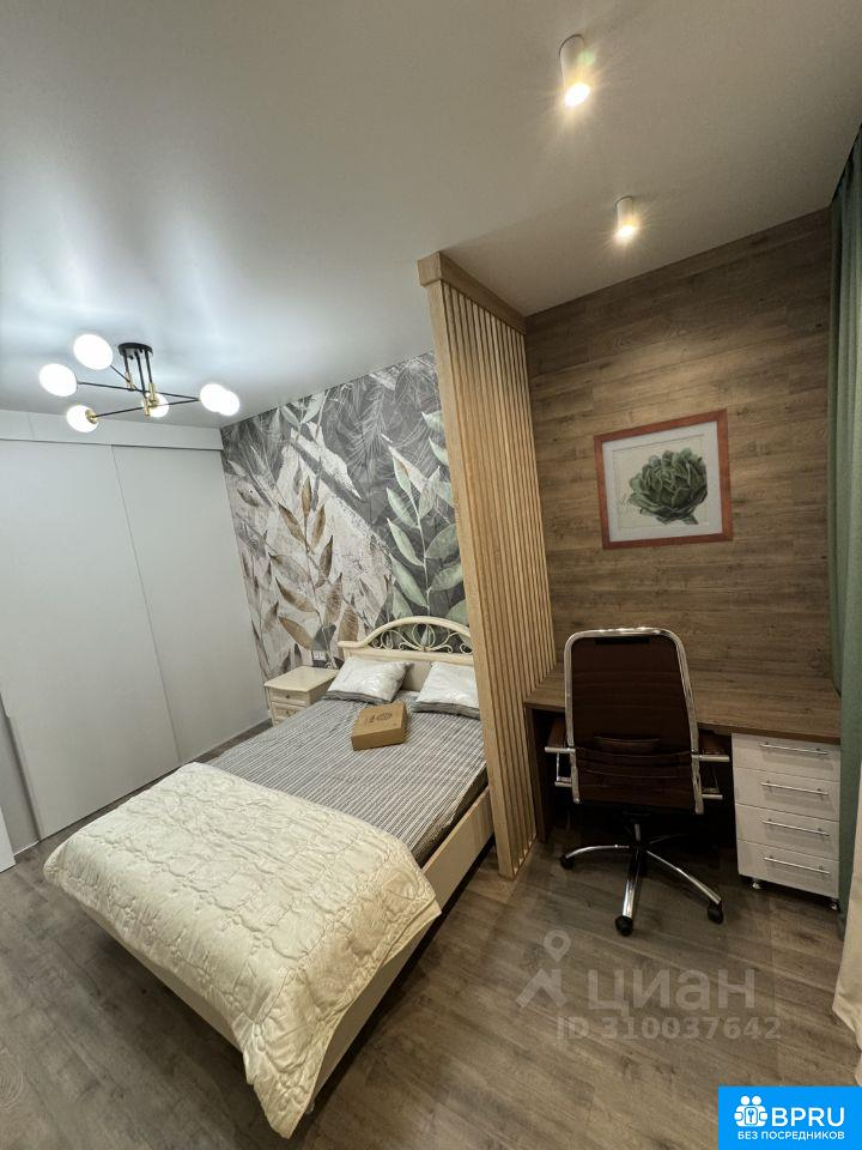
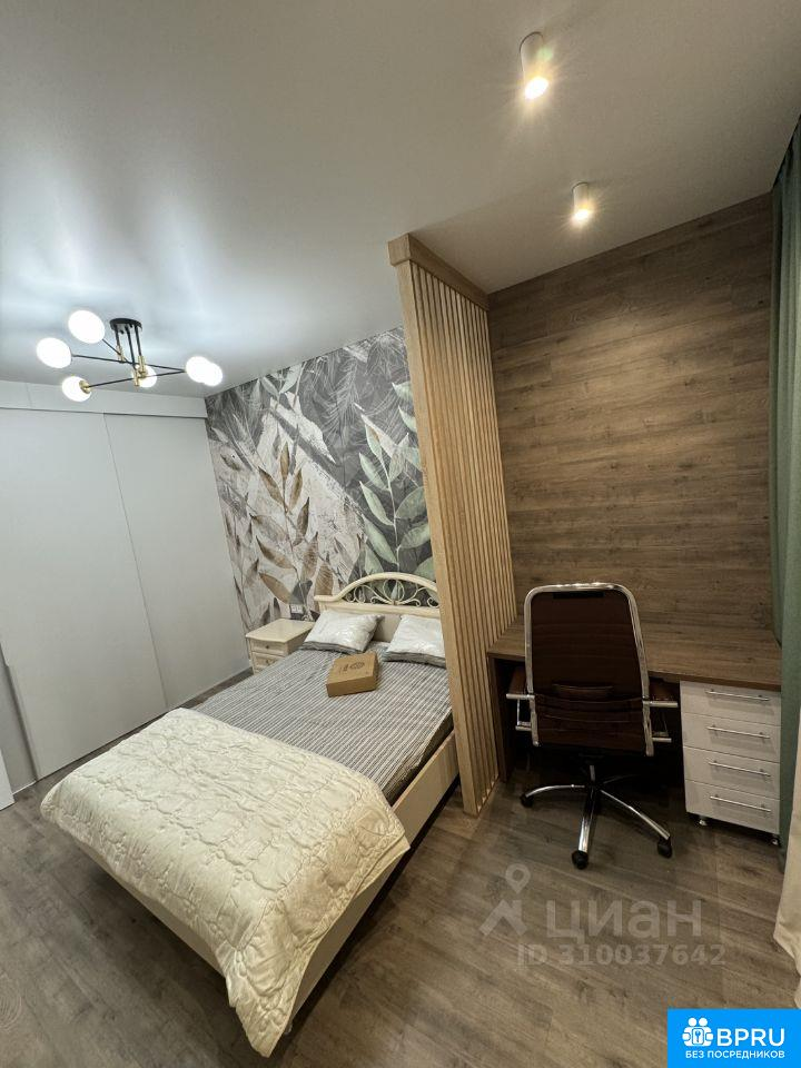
- wall art (658, 485)
